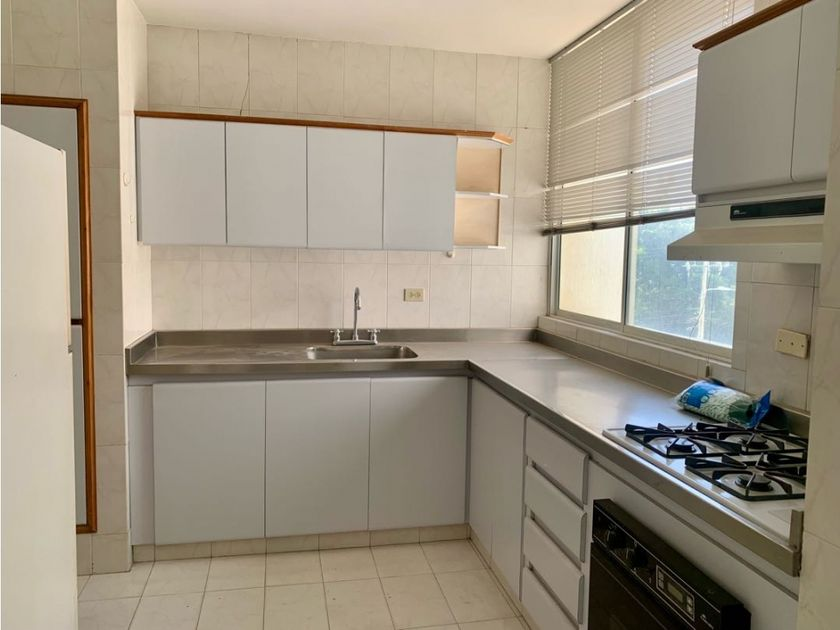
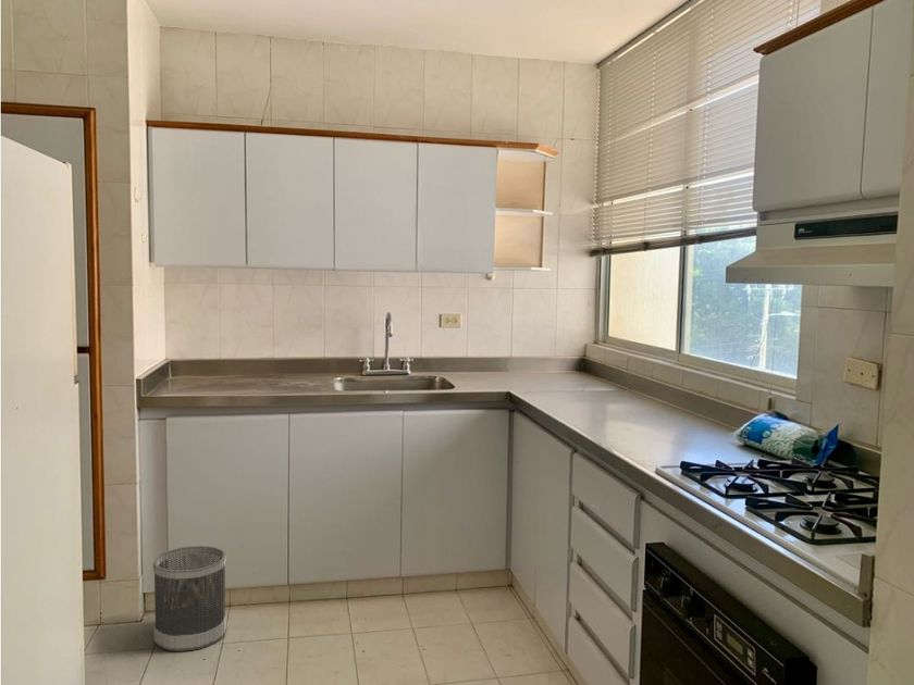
+ wastebasket (190, 596)
